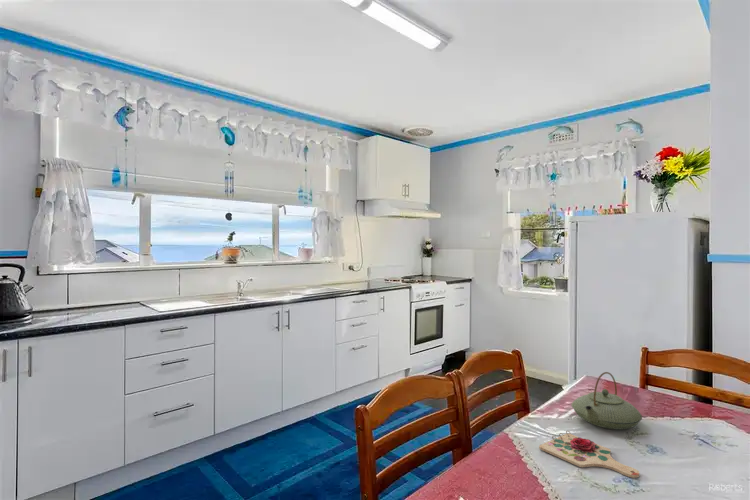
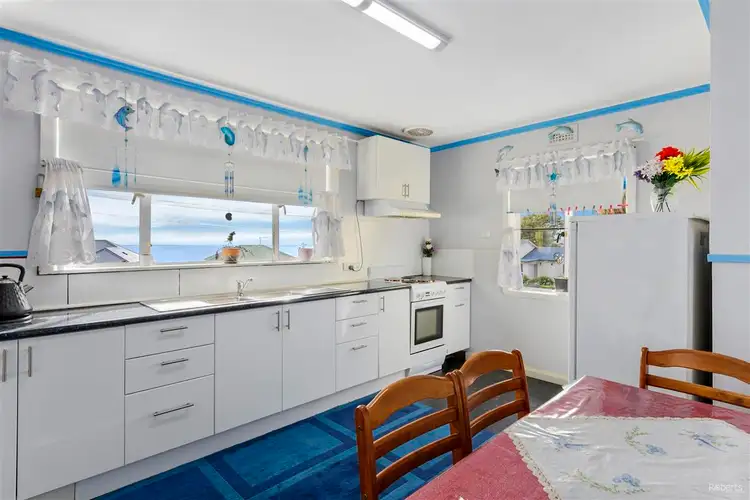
- cutting board (592, 452)
- teapot (603, 397)
